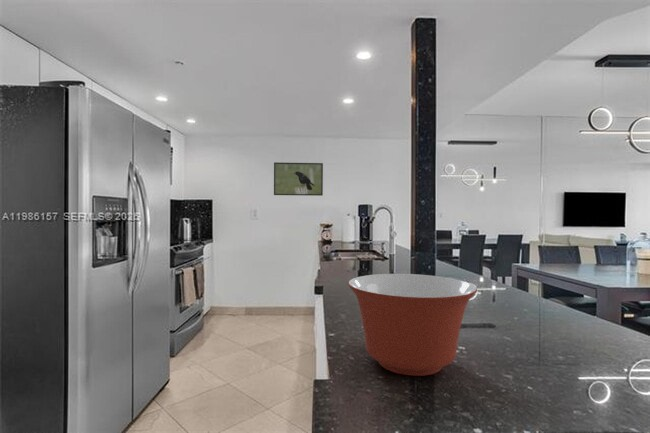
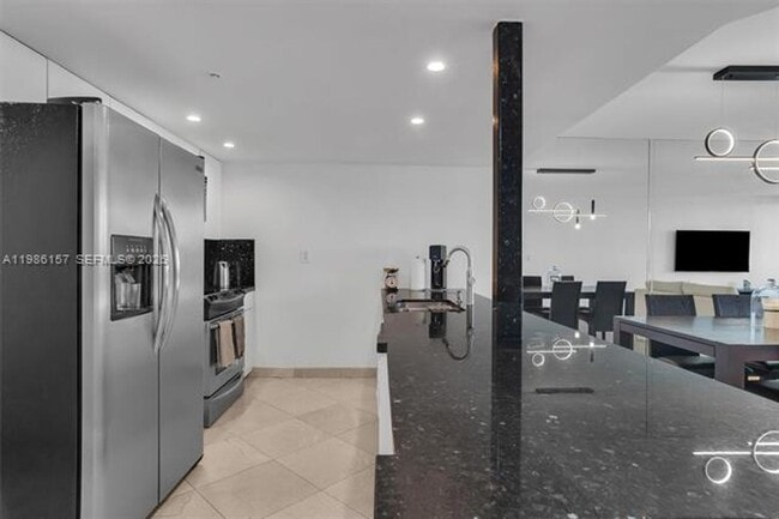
- mixing bowl (409, 323)
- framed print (298, 179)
